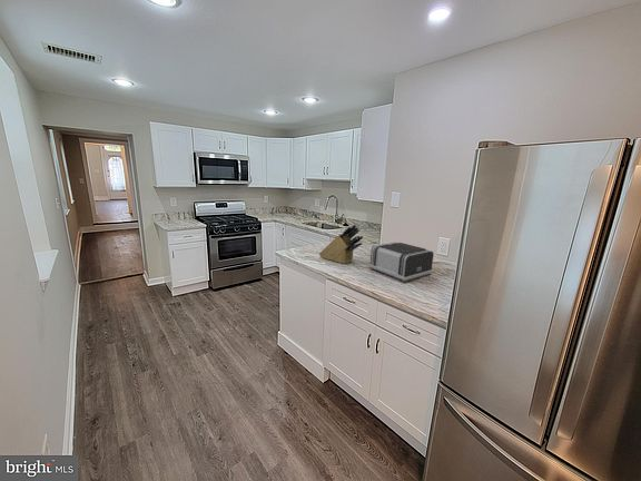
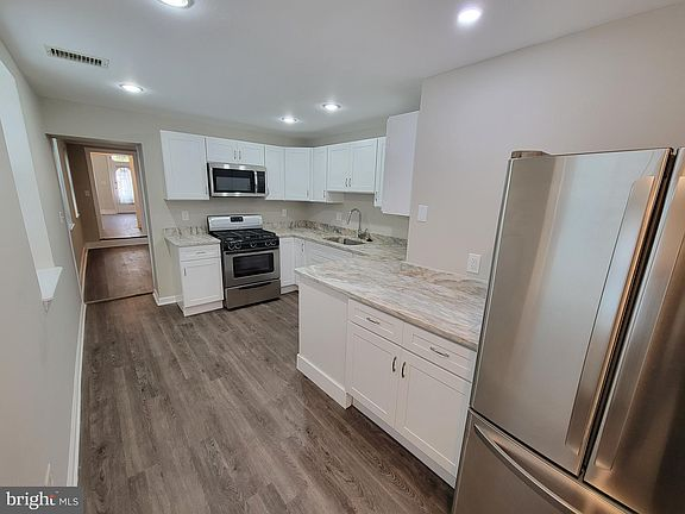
- knife block (341, 242)
- toaster (398, 258)
